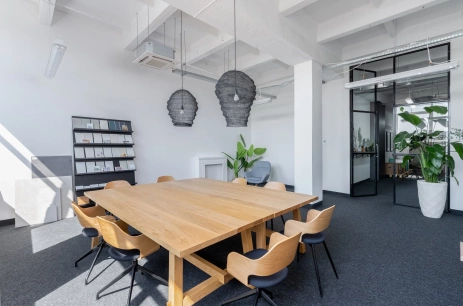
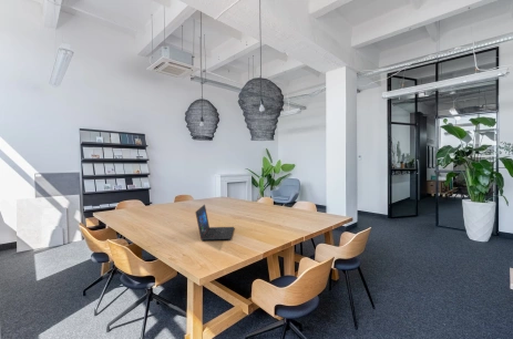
+ laptop (216, 227)
